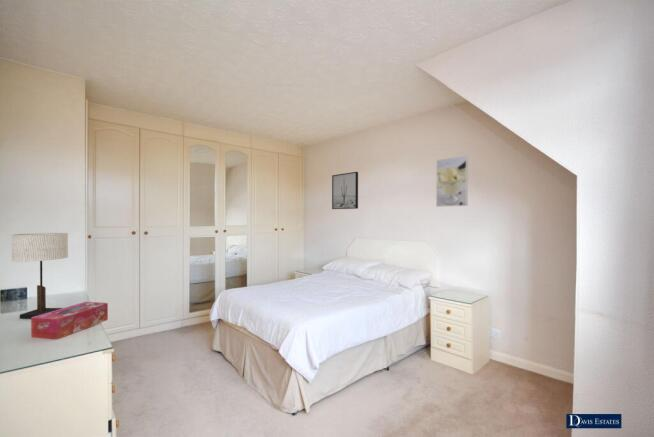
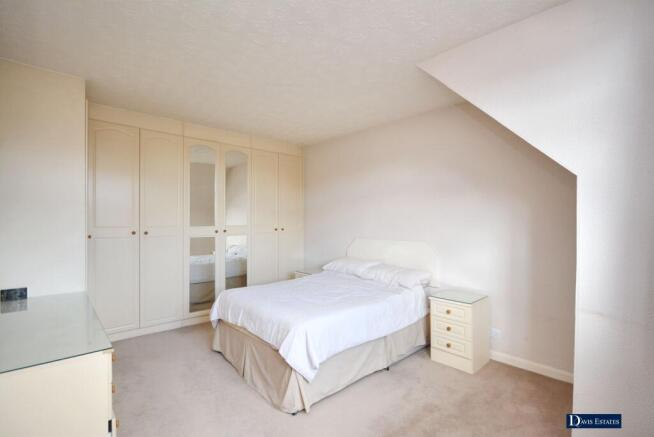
- wall art (344, 191)
- table lamp (41, 274)
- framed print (451, 182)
- tissue box (72, 318)
